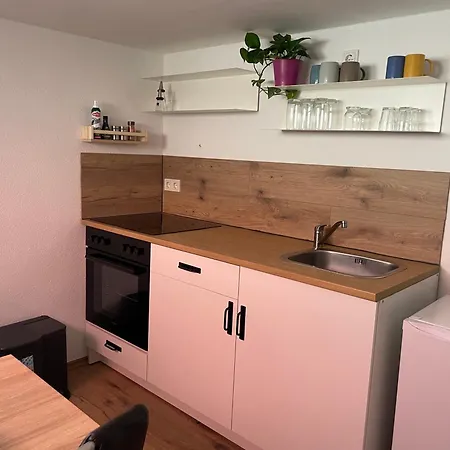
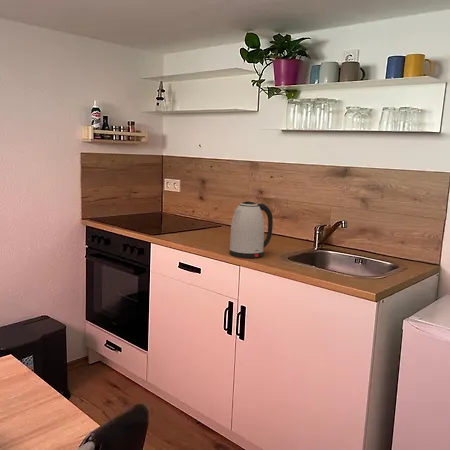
+ kettle (252, 227)
